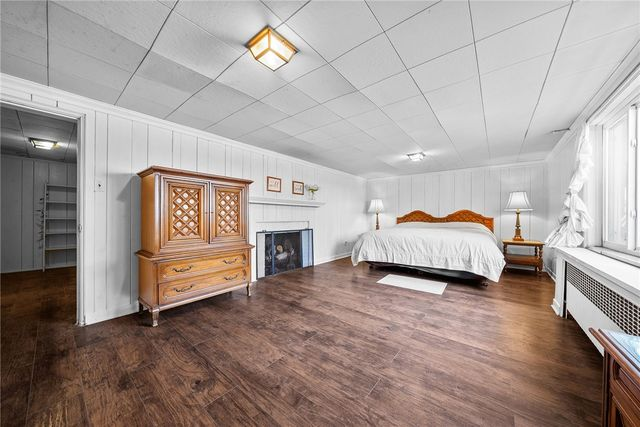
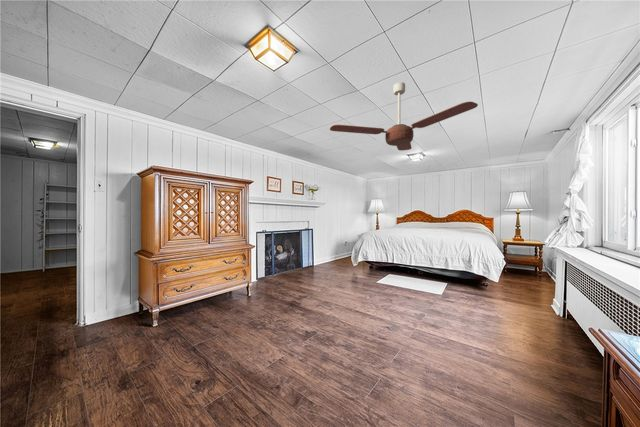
+ ceiling fan (398, 118)
